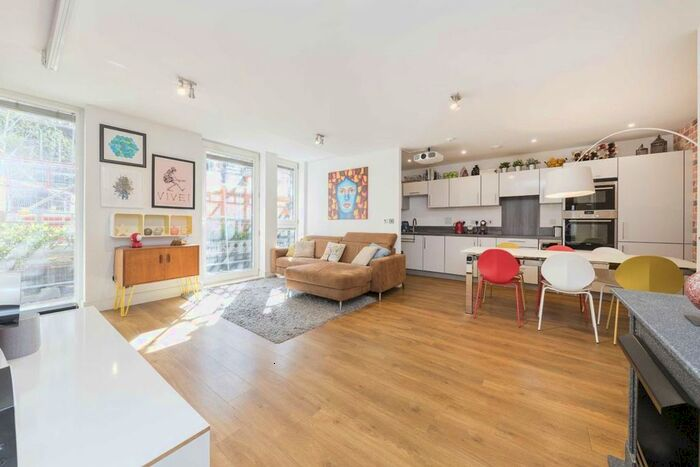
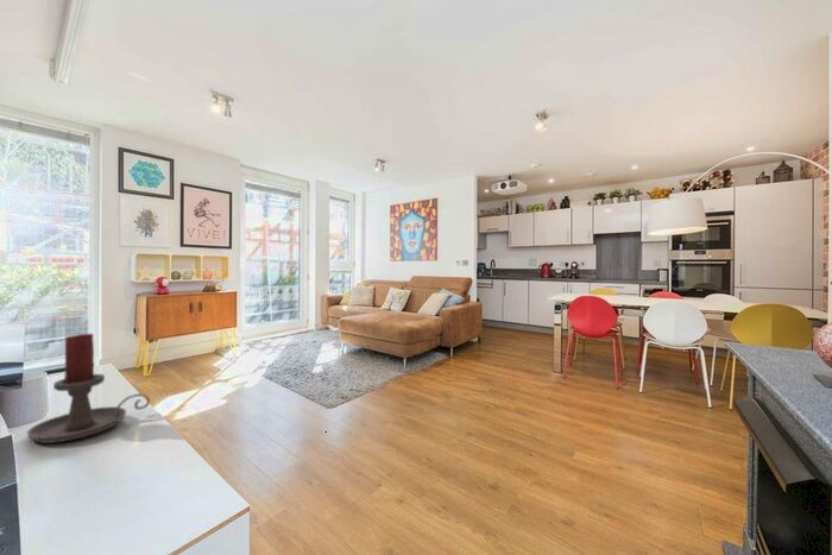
+ candle holder (94, 378)
